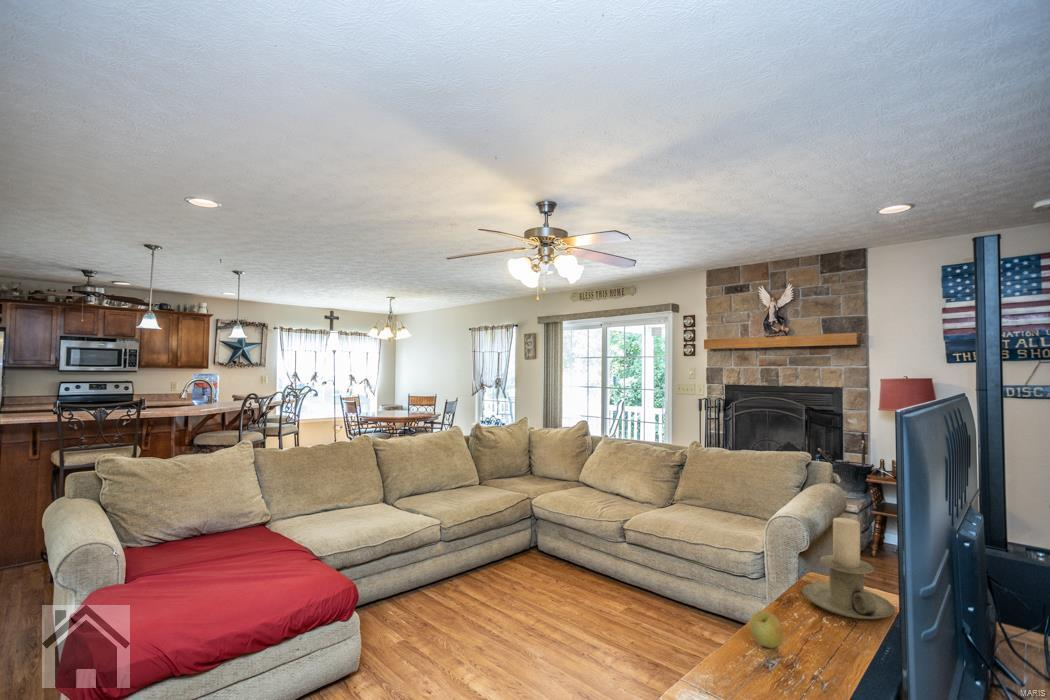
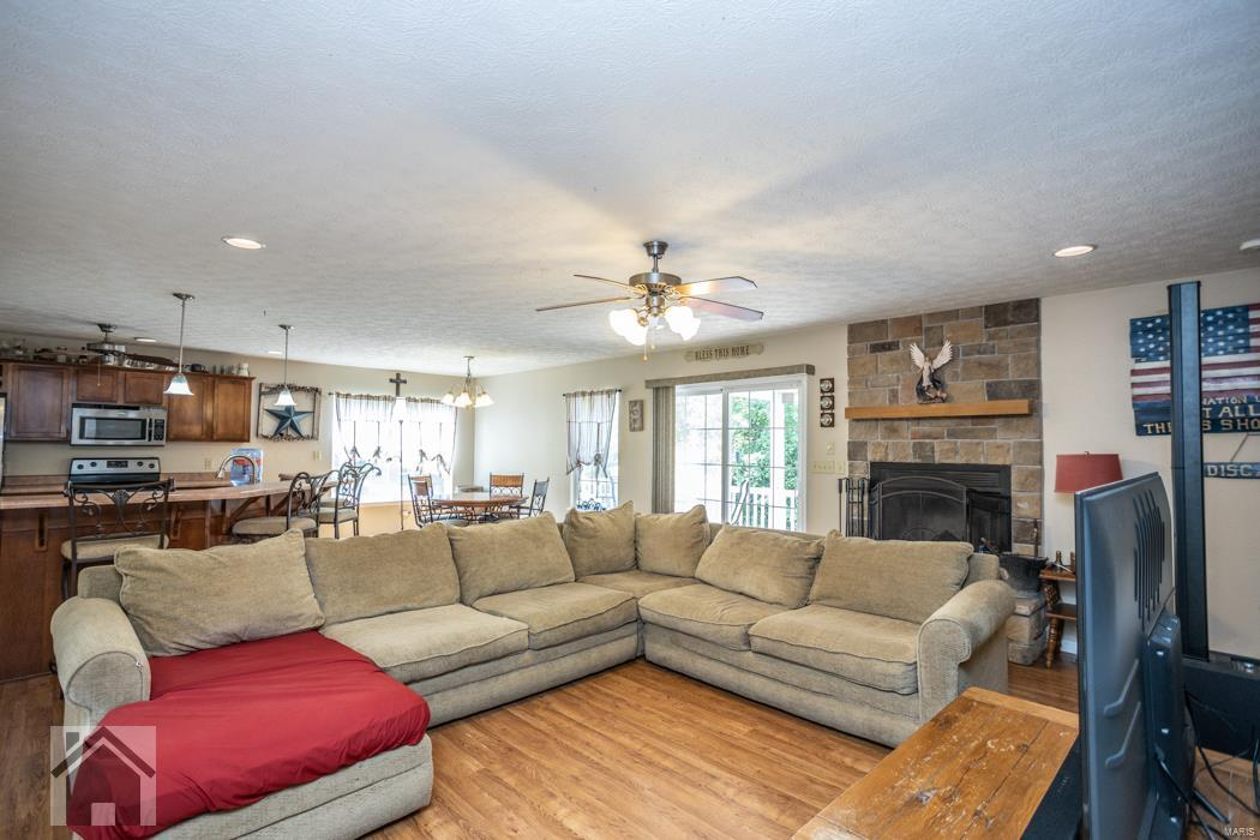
- candle holder (846, 561)
- apple (766, 629)
